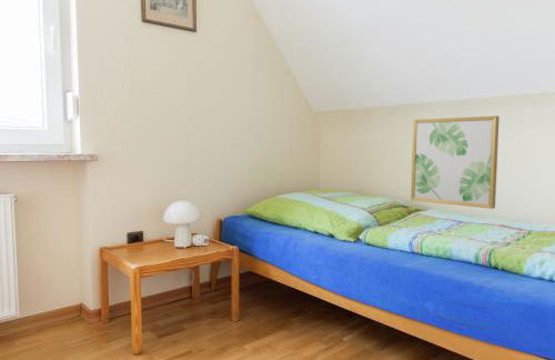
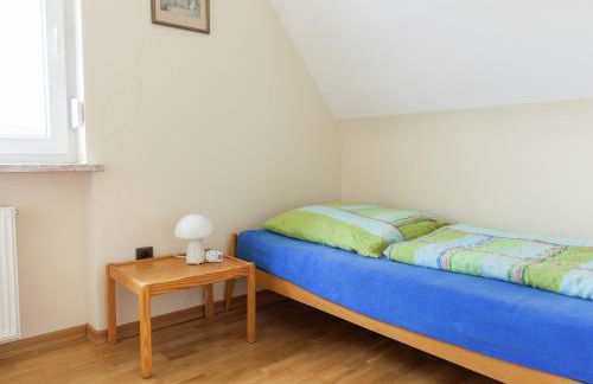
- wall art (452, 161)
